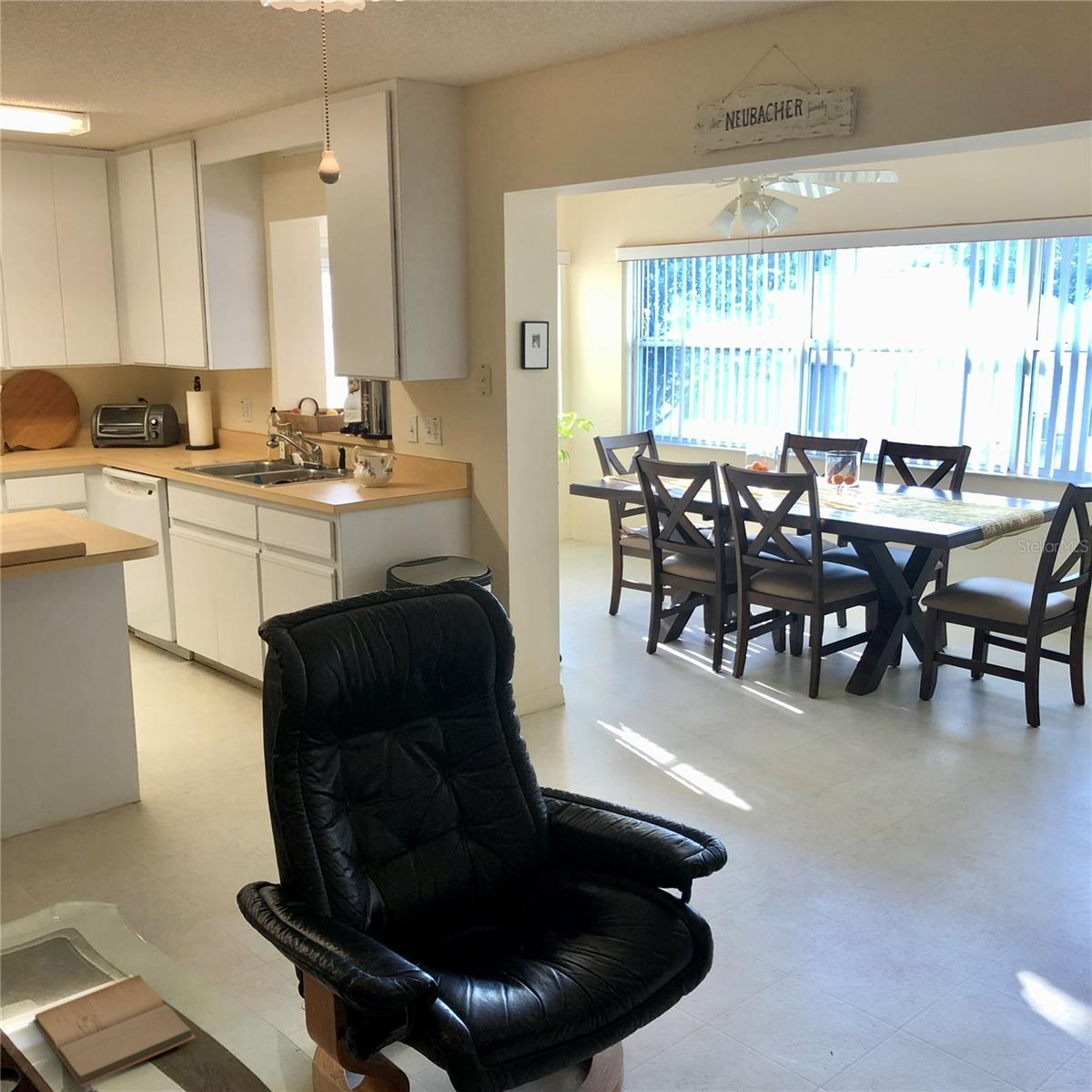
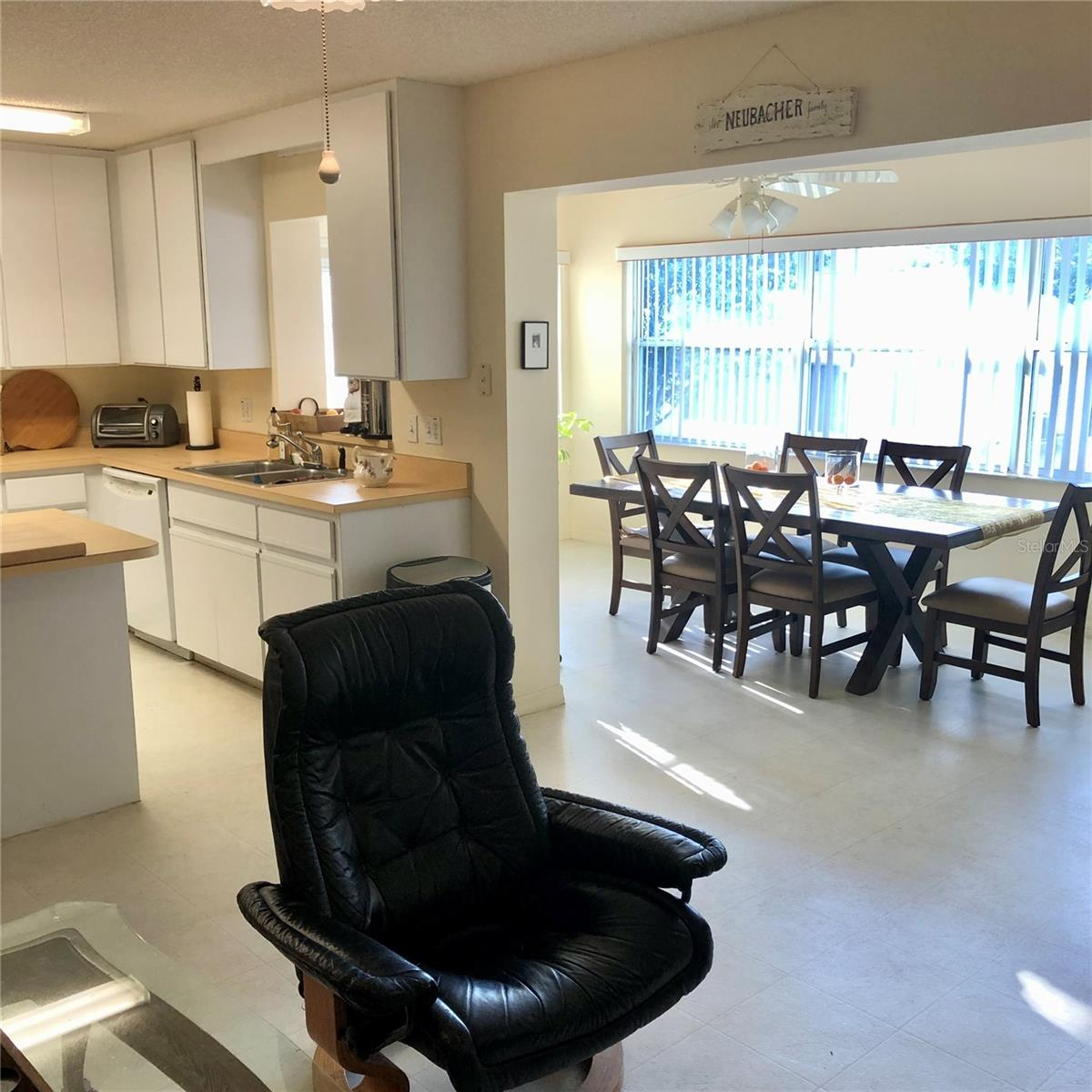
- book (113, 1026)
